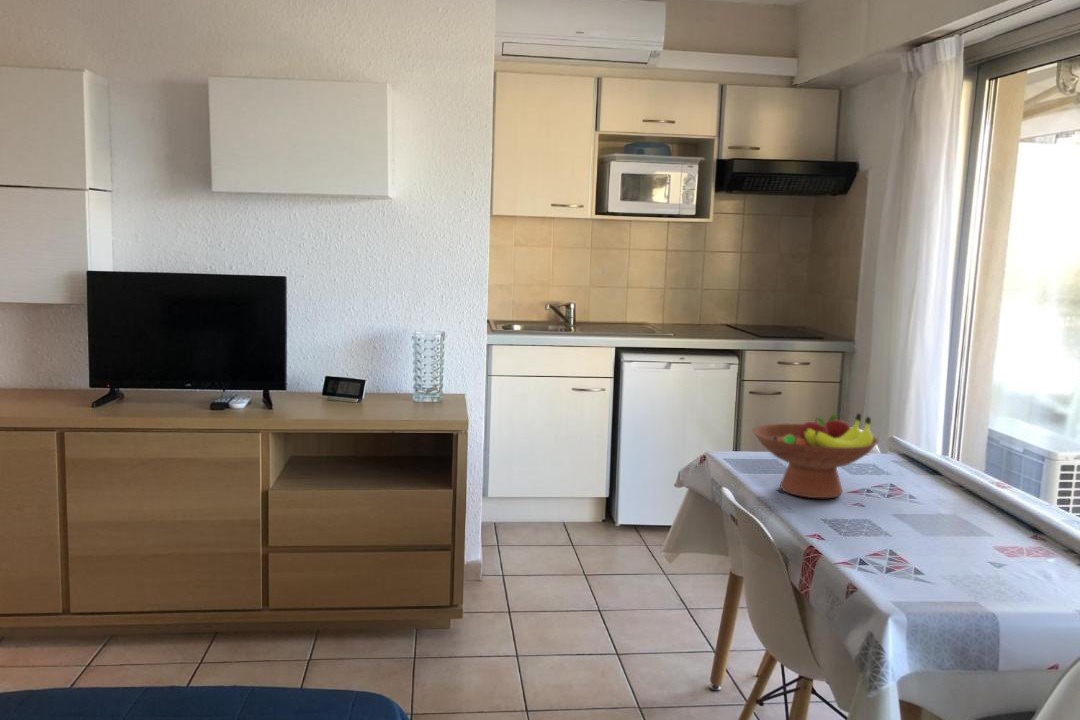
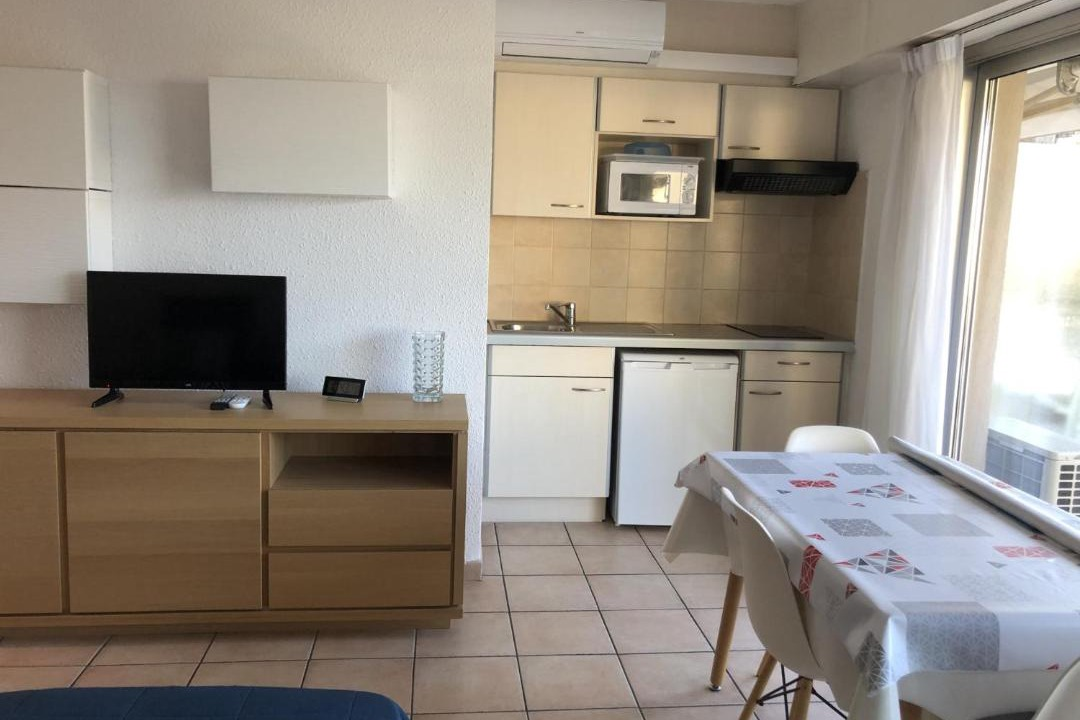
- fruit bowl (813, 452)
